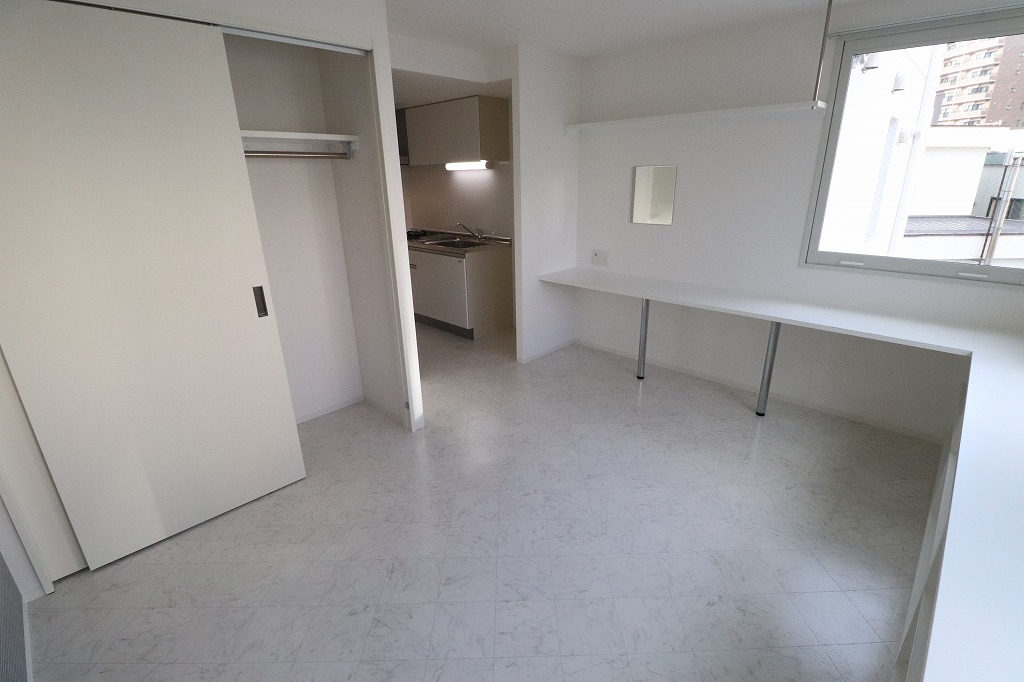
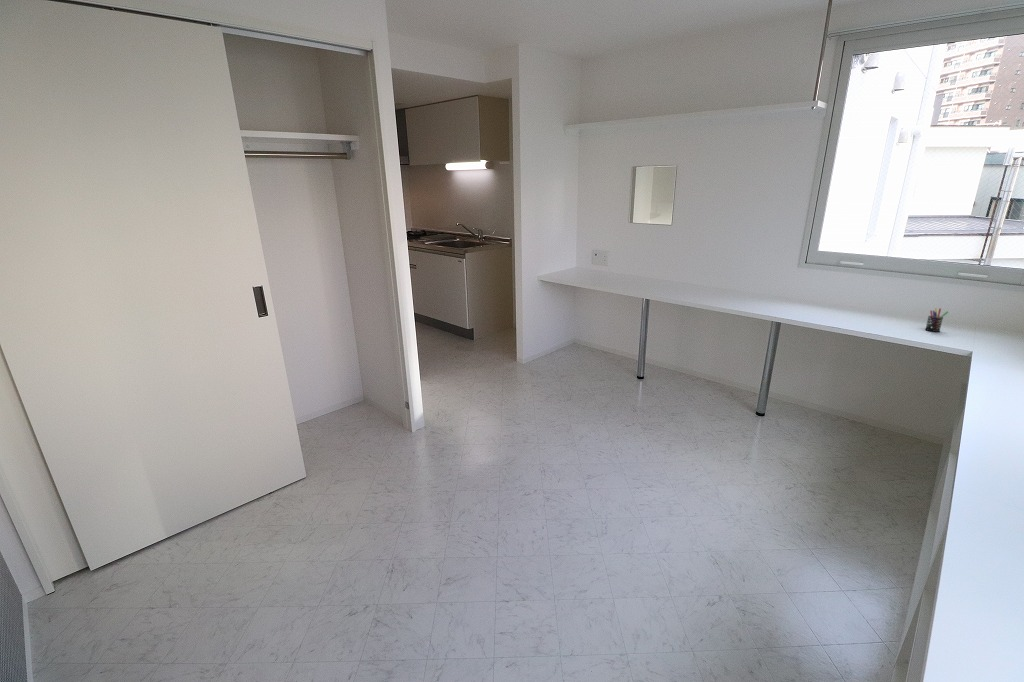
+ pen holder (937, 319)
